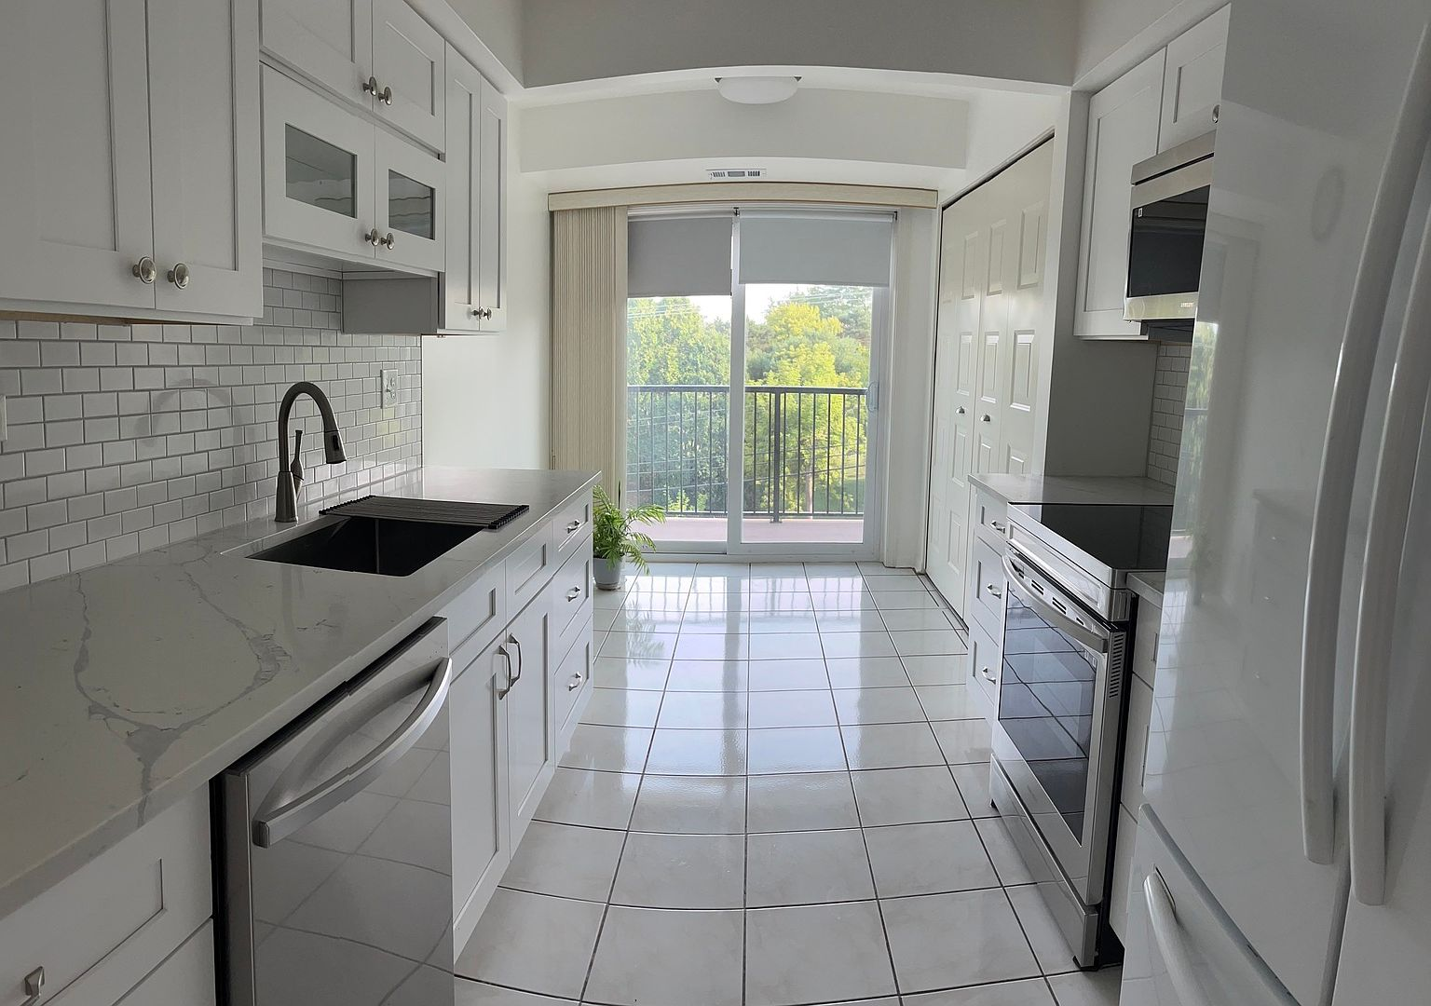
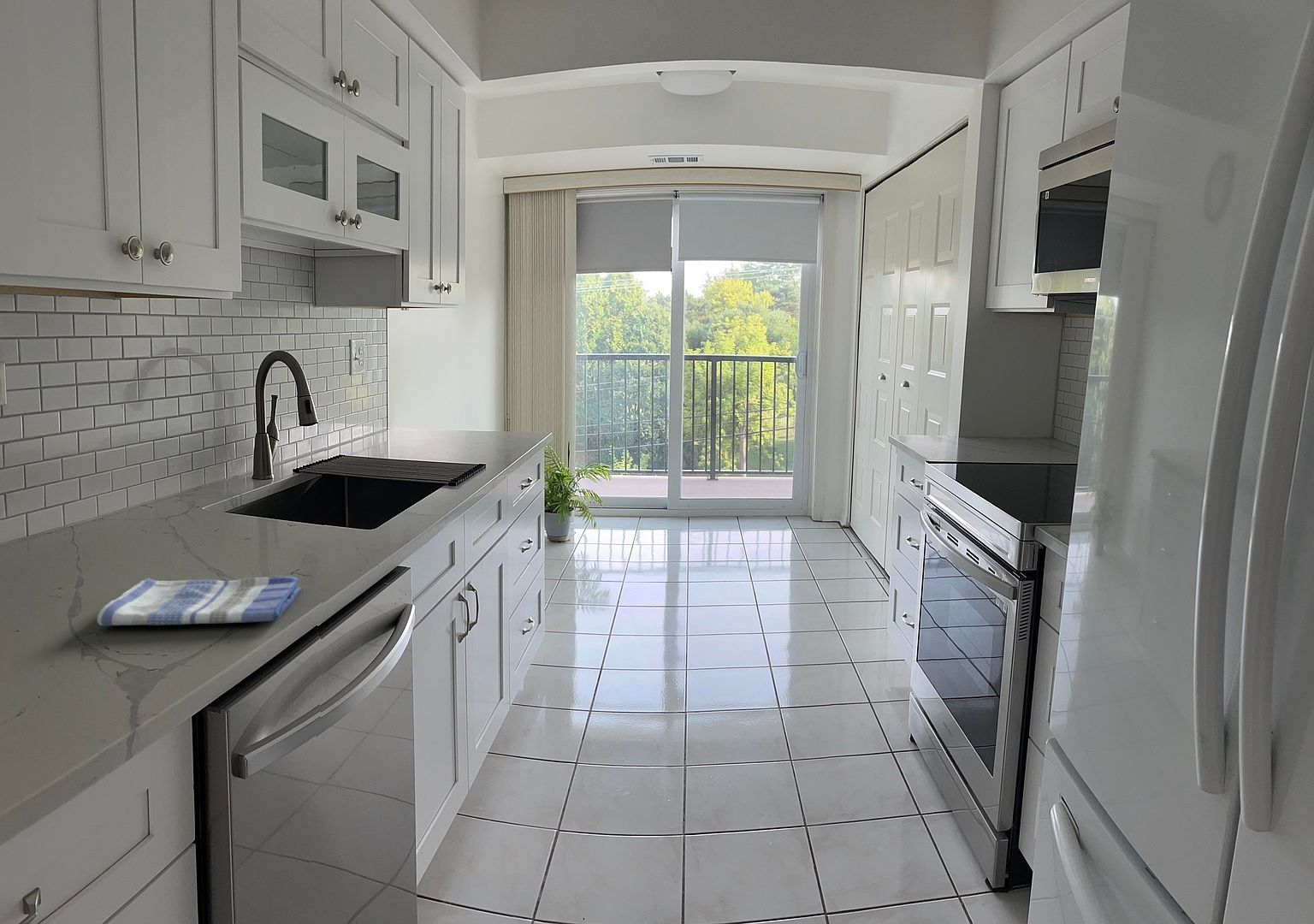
+ dish towel (206, 599)
